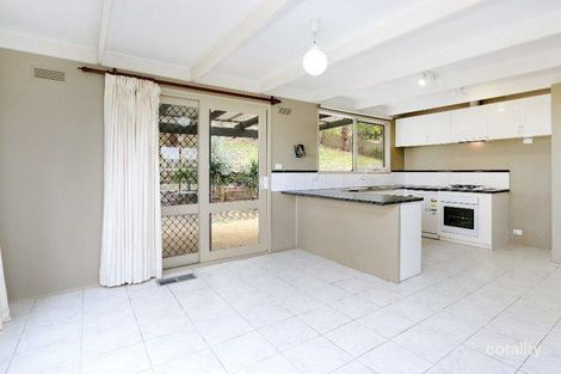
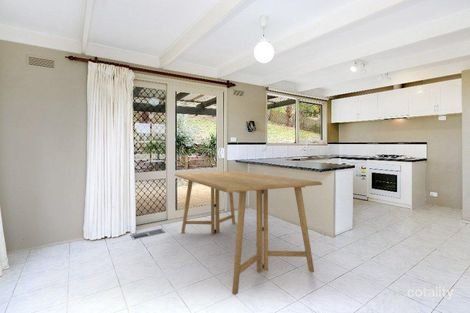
+ dining table (233, 212)
